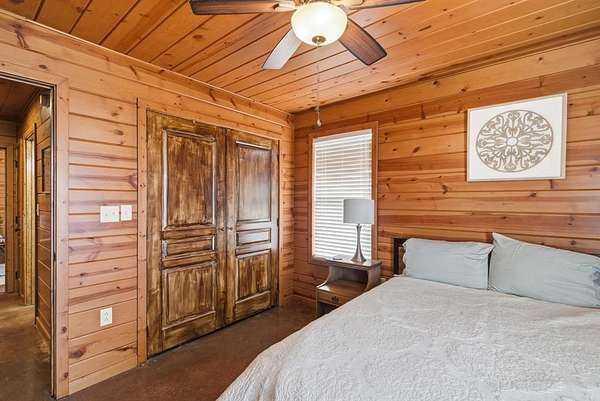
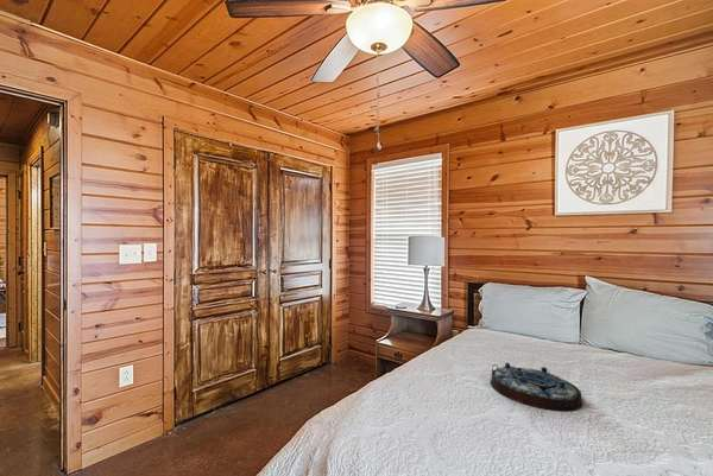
+ serving tray (532, 381)
